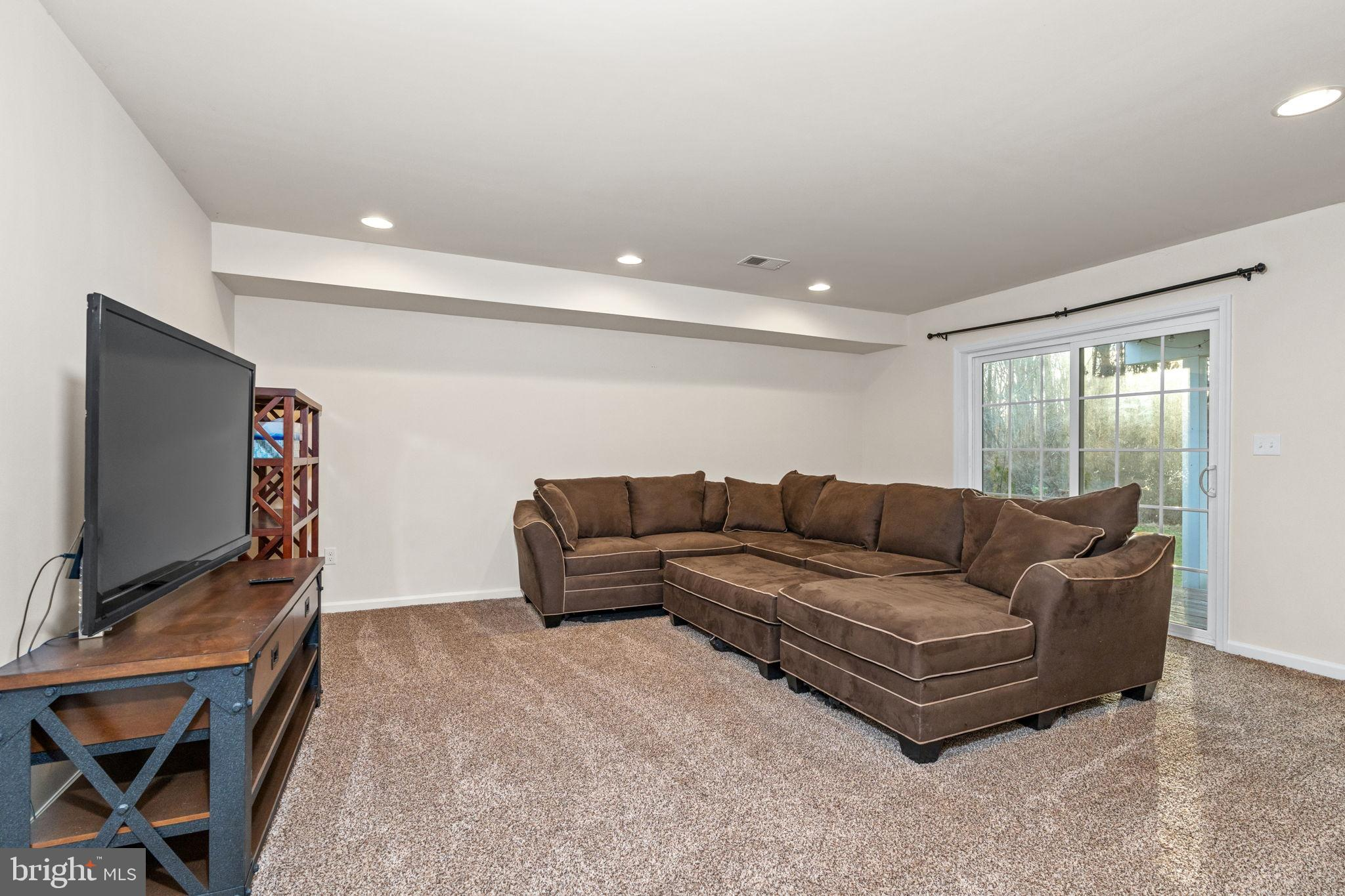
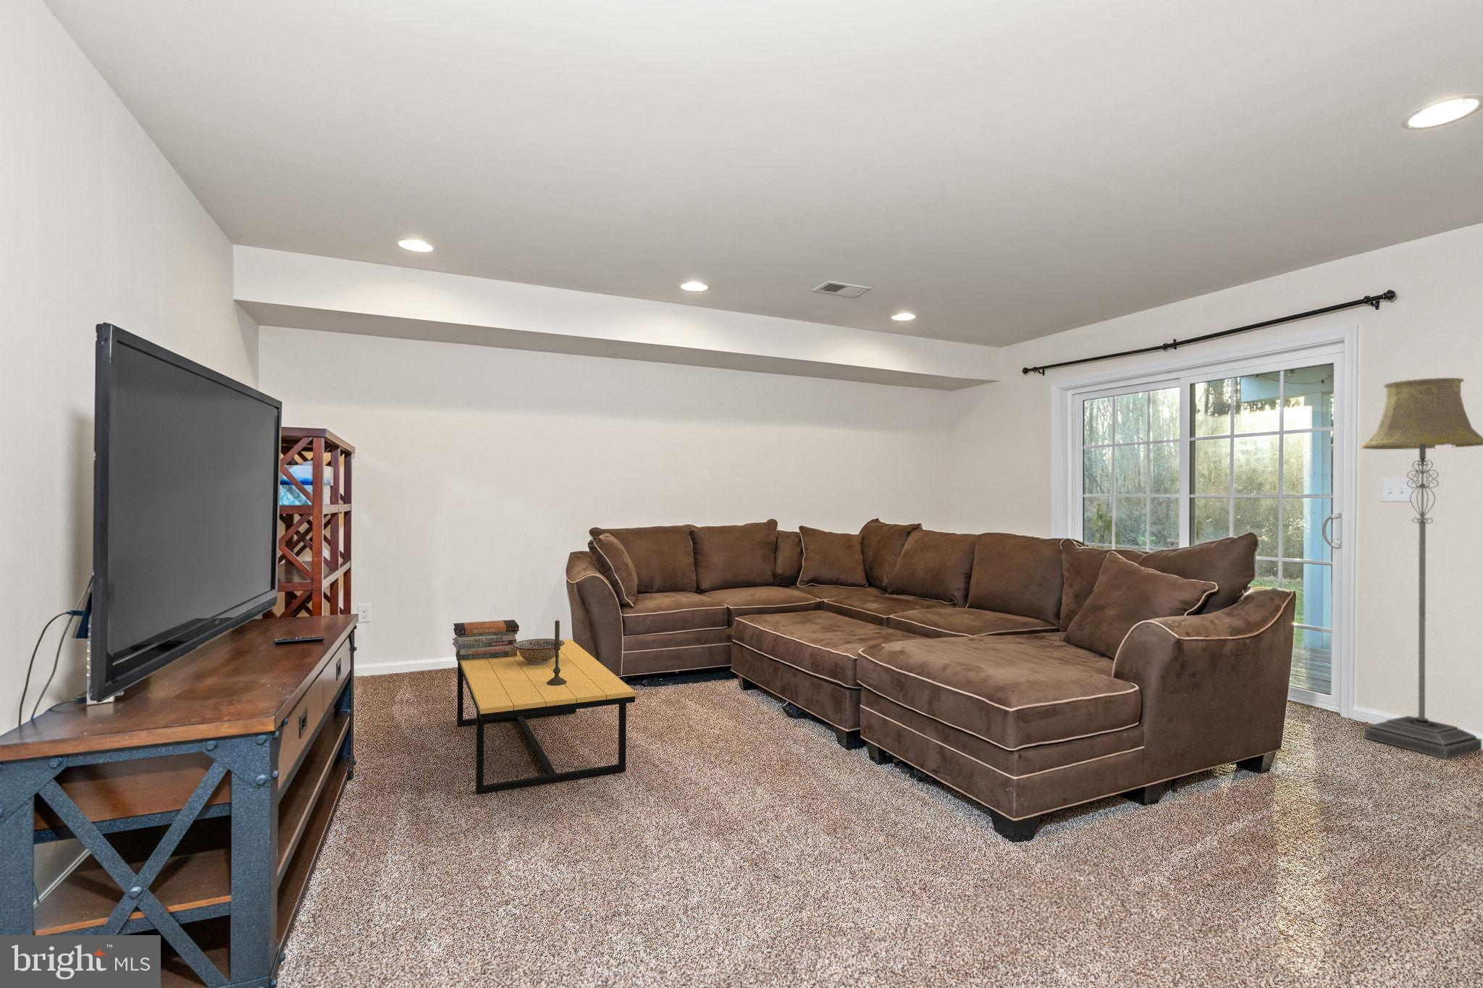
+ candle (557, 649)
+ floor lamp (1421, 562)
+ book stack (485, 640)
+ decorative bowl (539, 652)
+ coffee table (534, 707)
